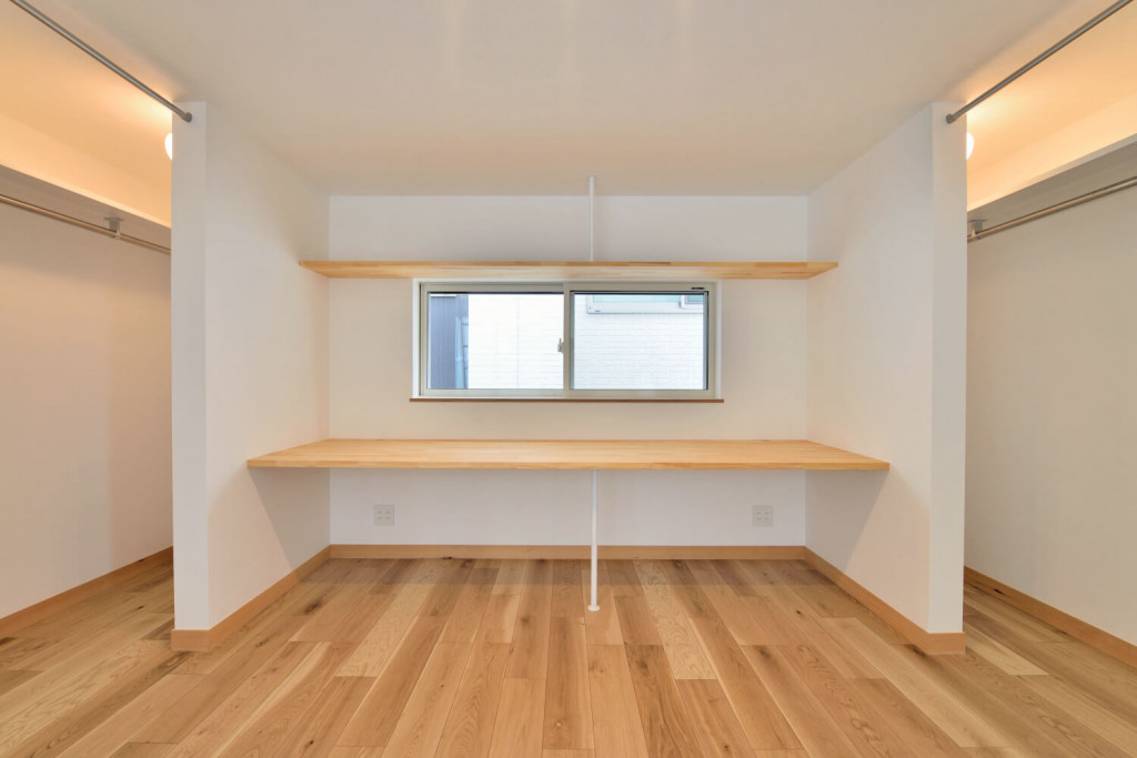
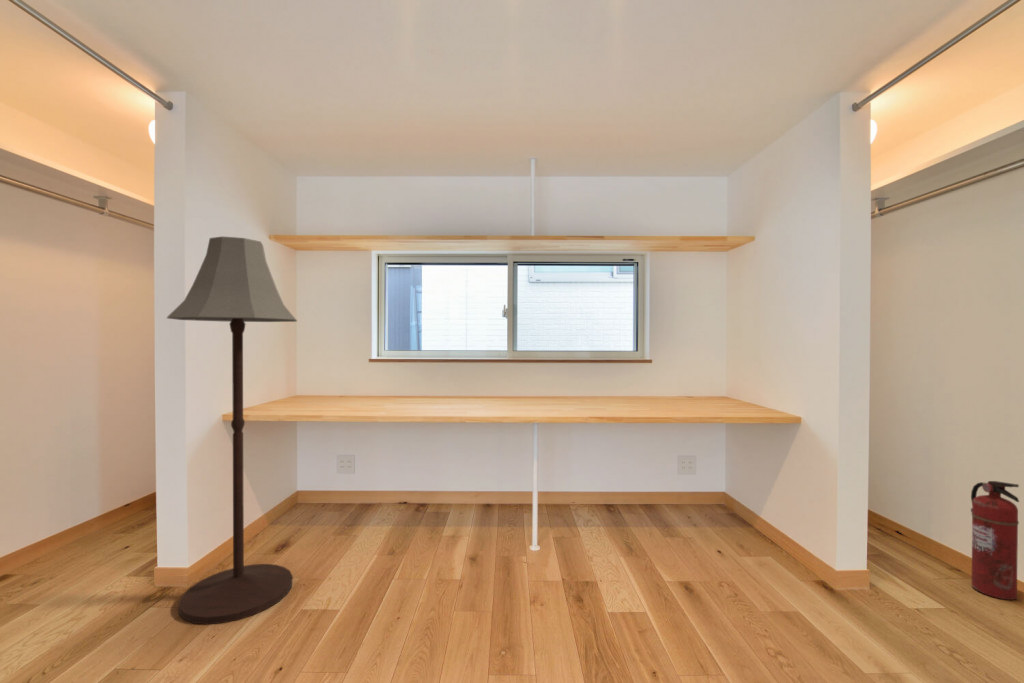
+ floor lamp (237, 418)
+ fire extinguisher (993, 534)
